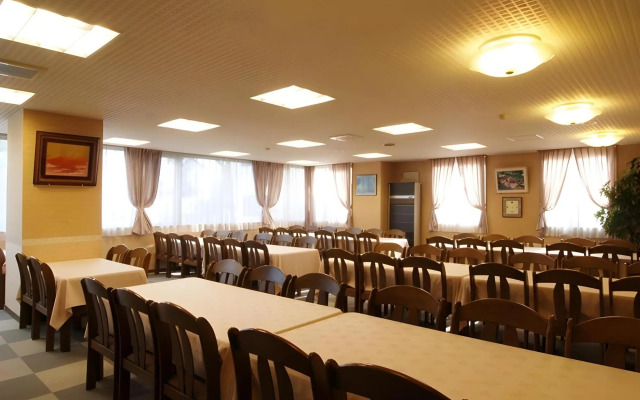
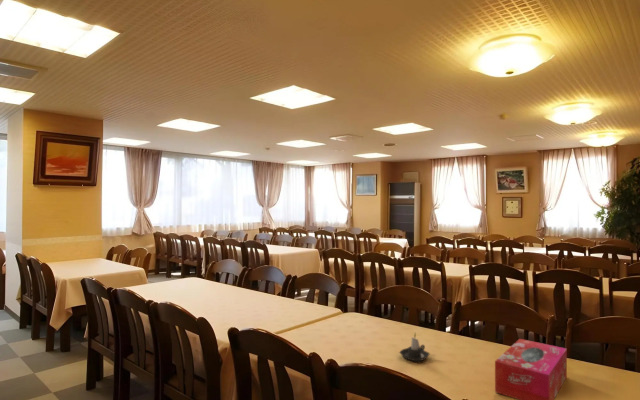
+ tissue box (532, 369)
+ candle (415, 344)
